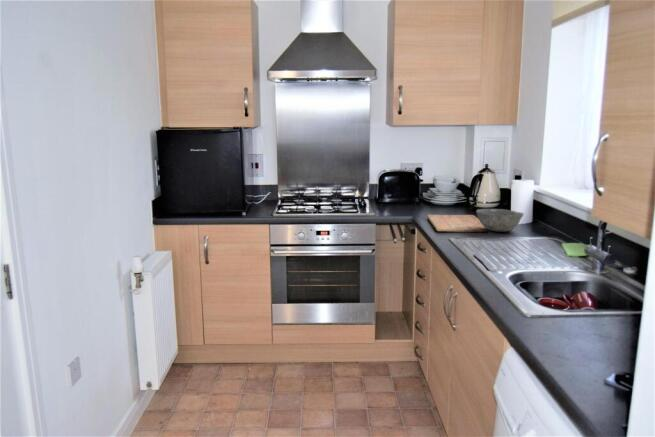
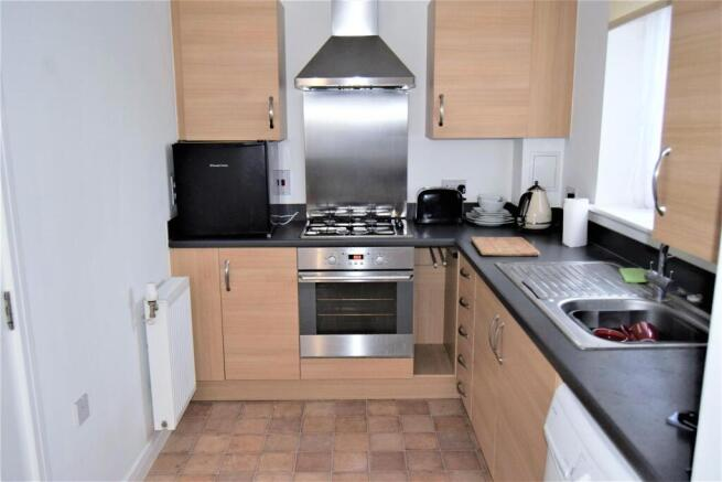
- bowl (499, 221)
